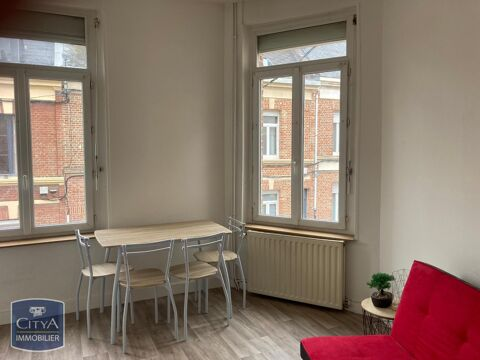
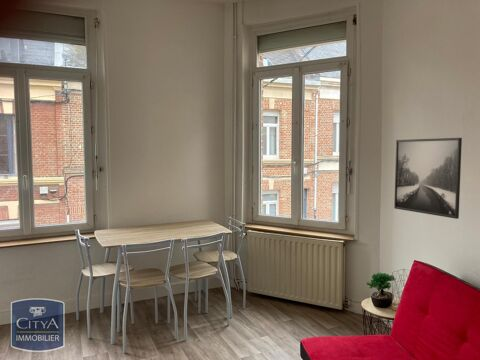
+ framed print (425, 176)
